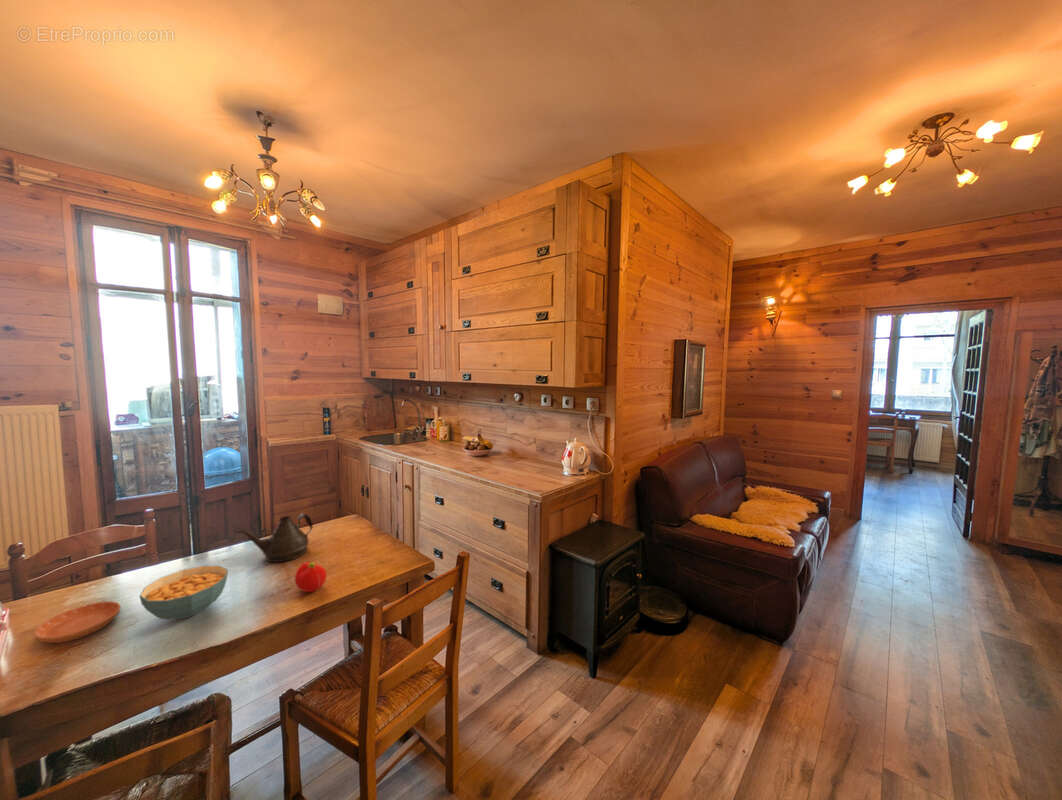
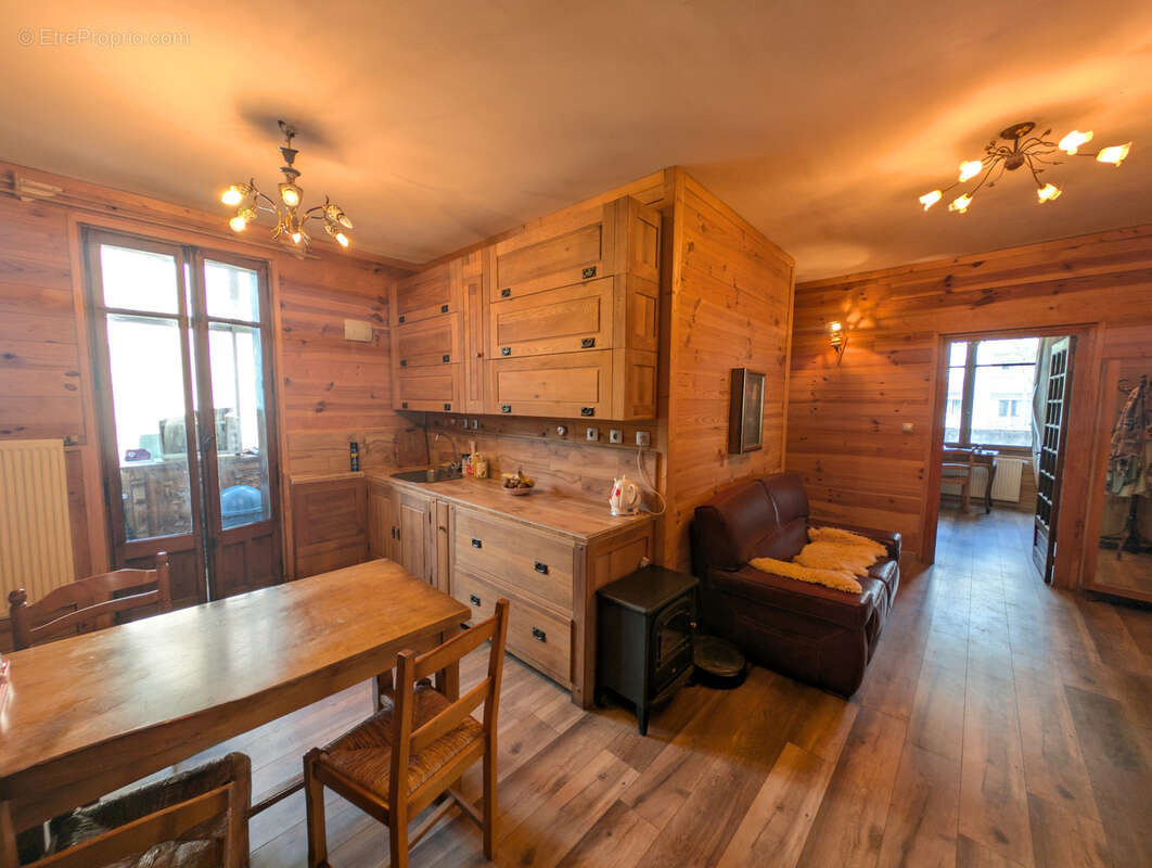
- fruit (310, 575)
- saucer (80, 622)
- cereal bowl (187, 597)
- teapot (276, 537)
